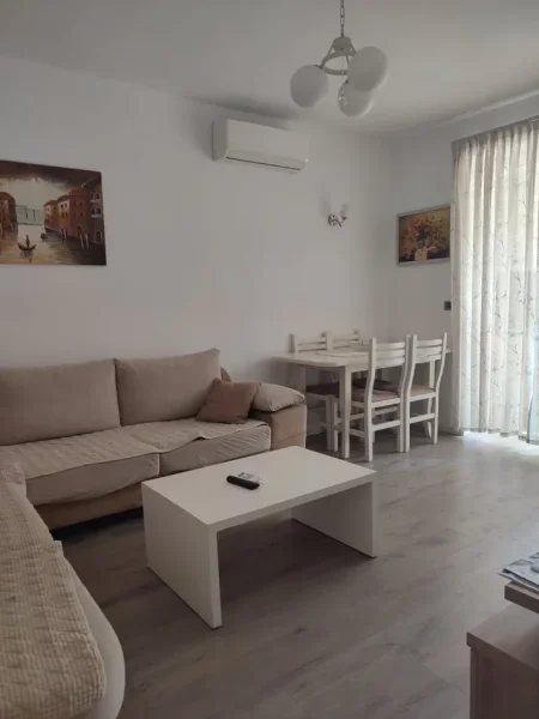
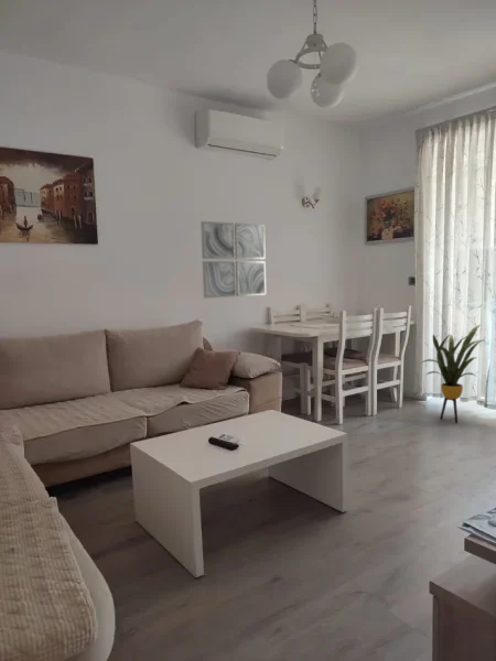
+ house plant (459, 373)
+ wall art (235, 261)
